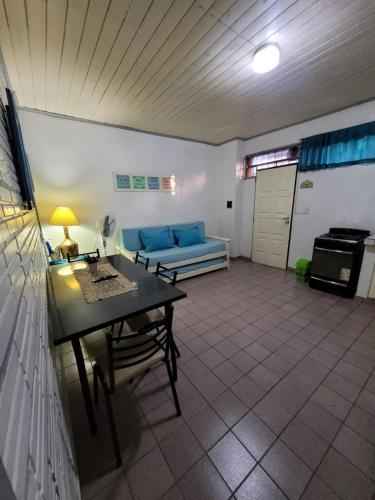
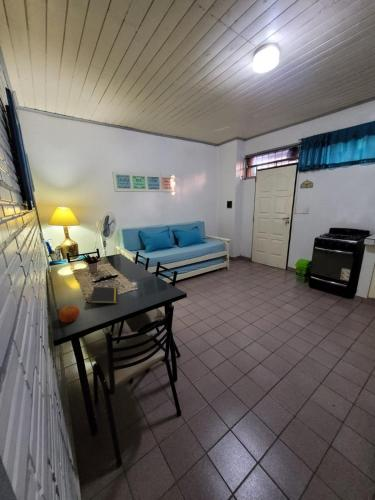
+ fruit (69, 313)
+ notepad (105, 294)
